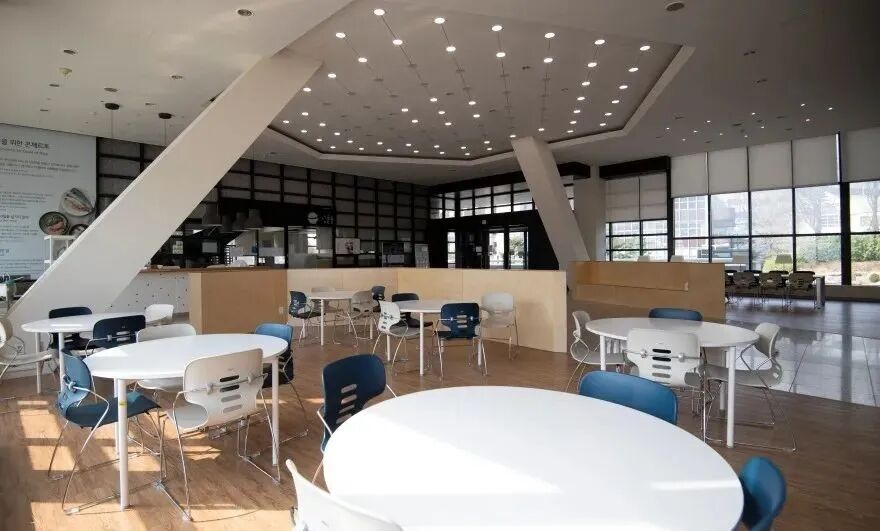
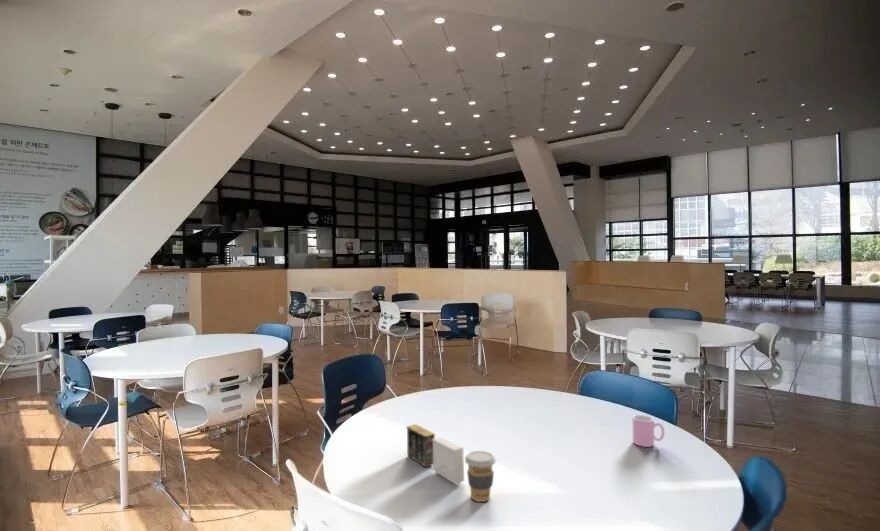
+ cup (648, 431)
+ box (433, 452)
+ coffee cup (480, 476)
